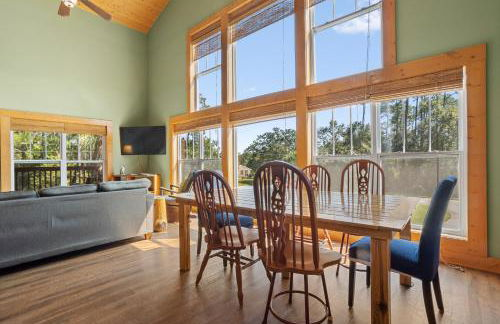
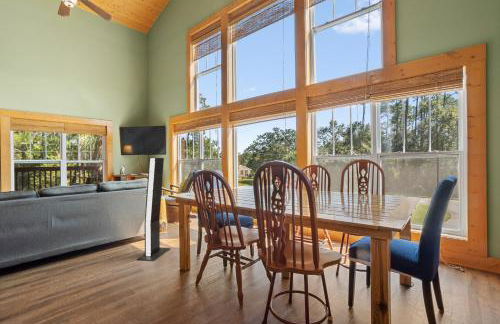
+ speaker (154, 206)
